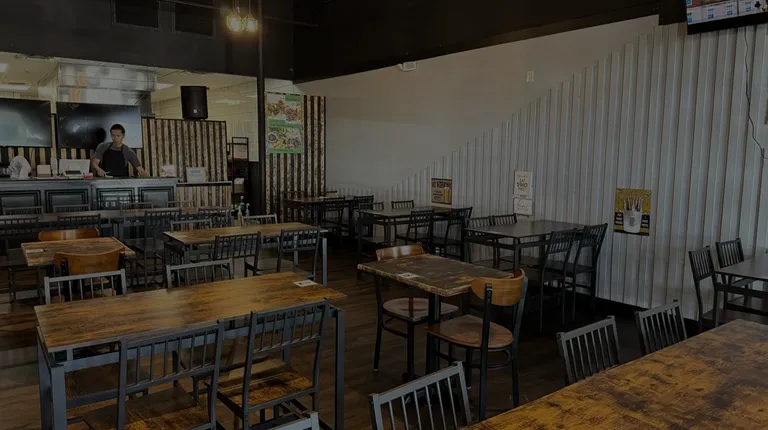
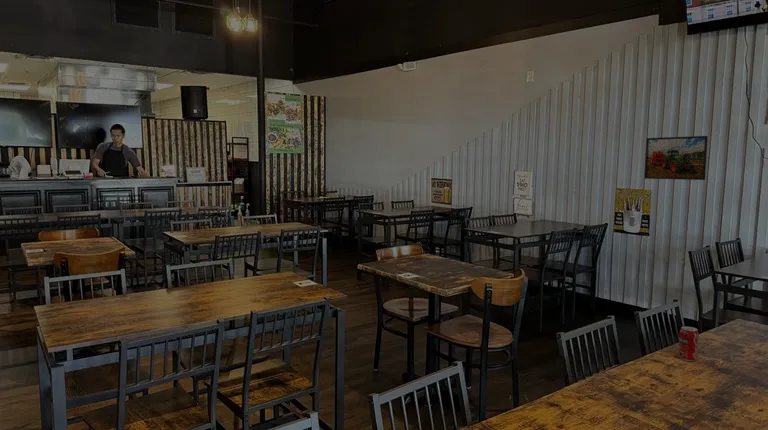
+ beverage can (688, 343)
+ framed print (674, 158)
